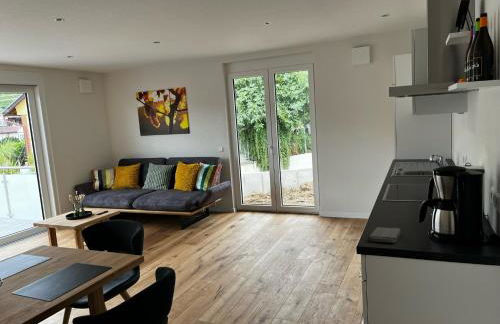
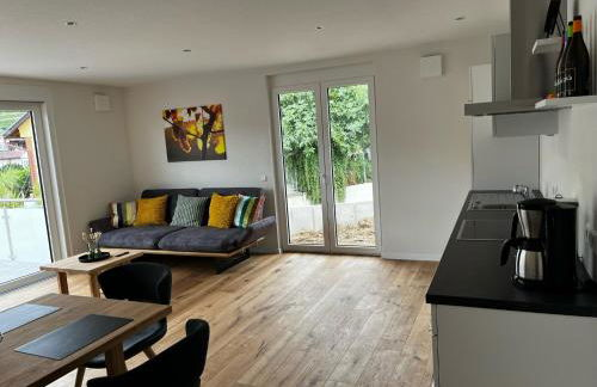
- washcloth (385, 234)
